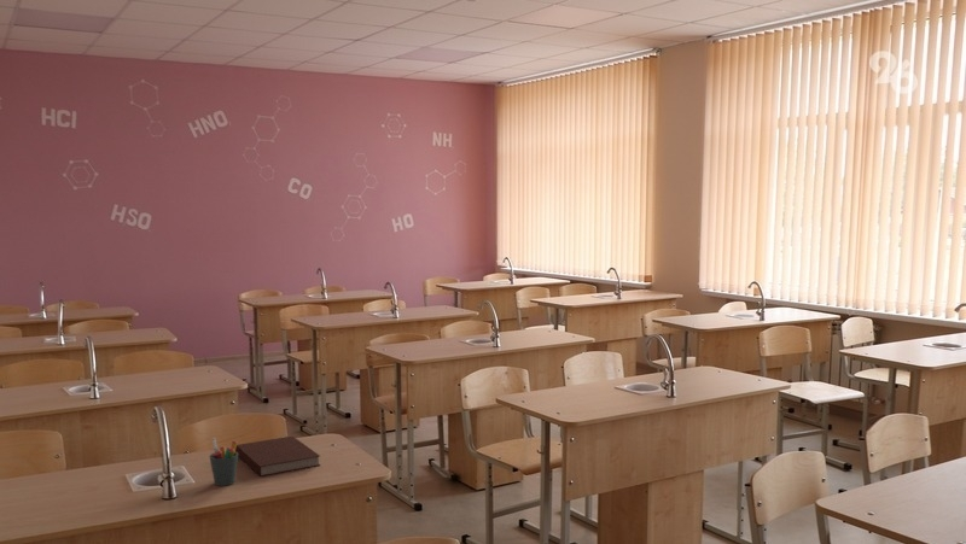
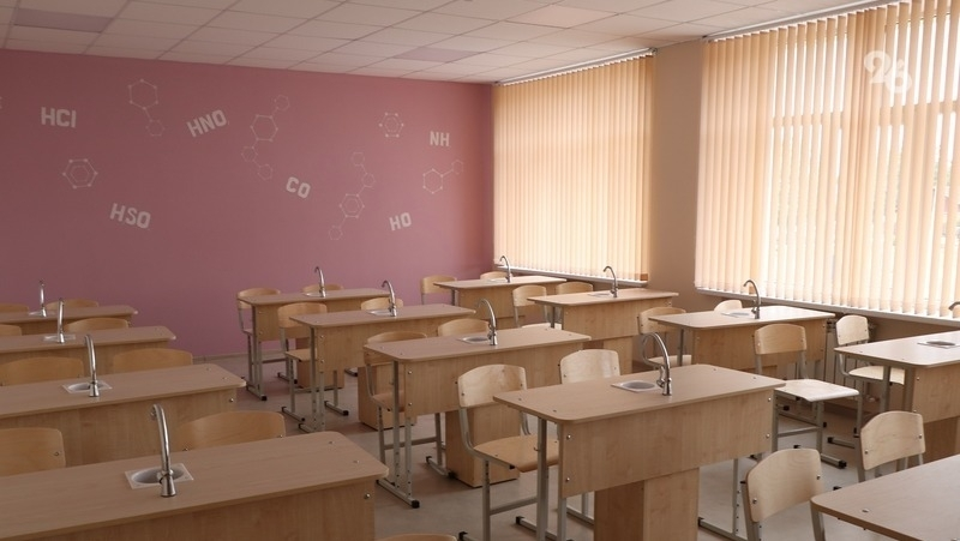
- pen holder (223, 461)
- notebook (277, 455)
